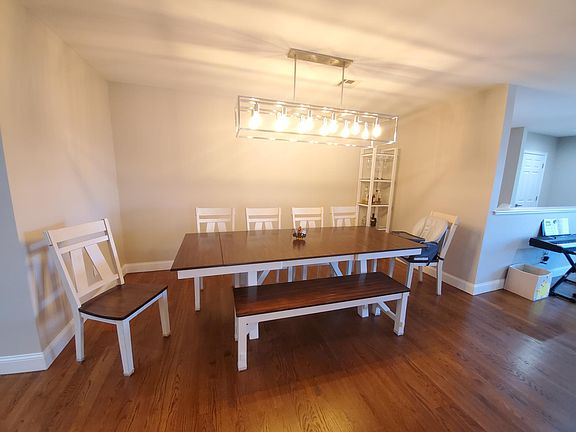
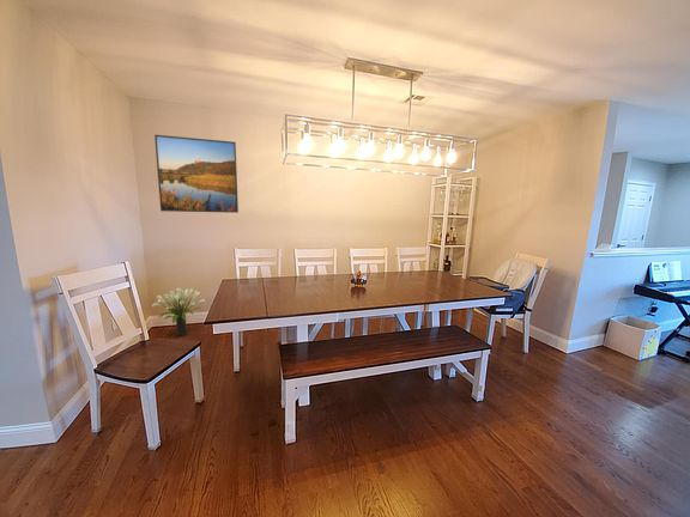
+ potted plant (181, 311)
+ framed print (199, 176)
